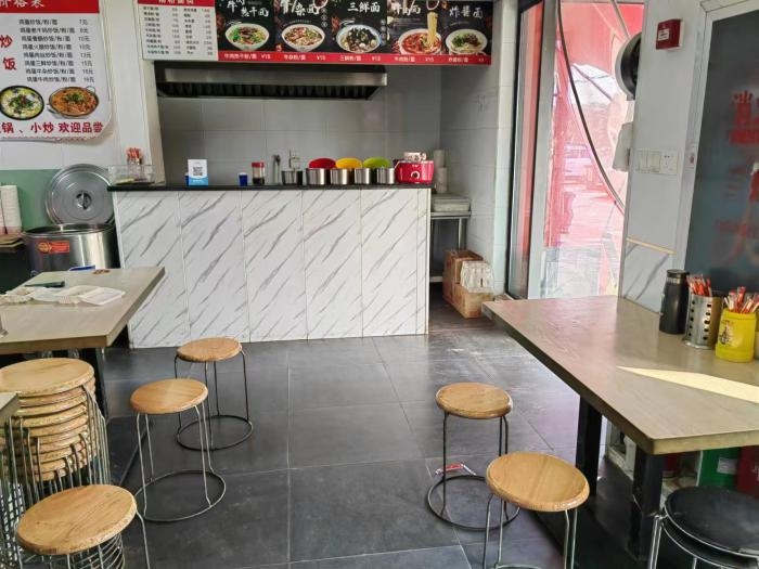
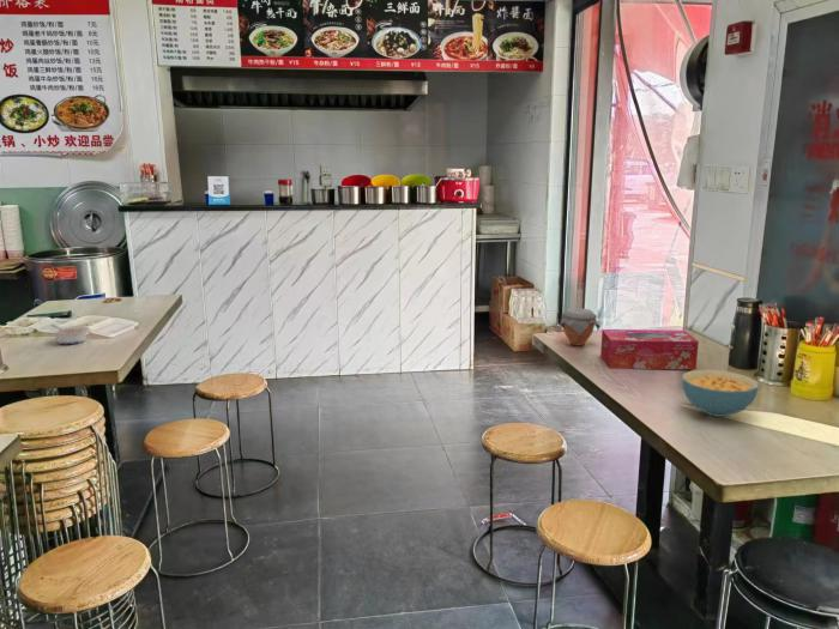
+ cereal bowl (717, 397)
+ tissue box (647, 349)
+ legume (68, 334)
+ jar (578, 326)
